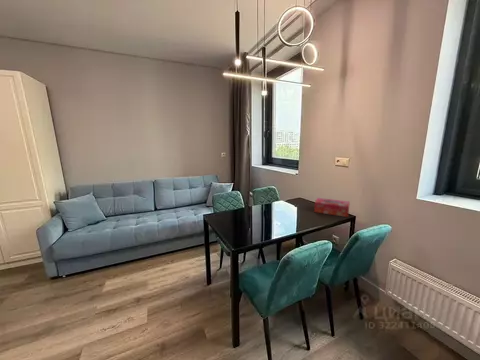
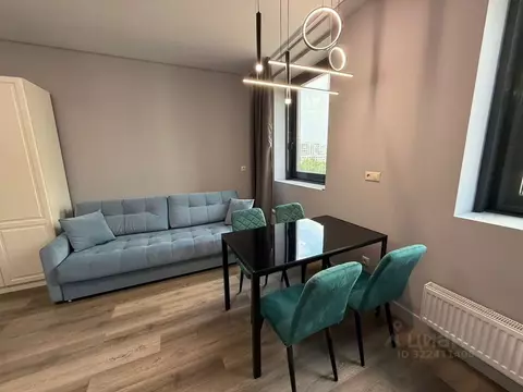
- tissue box (331, 206)
